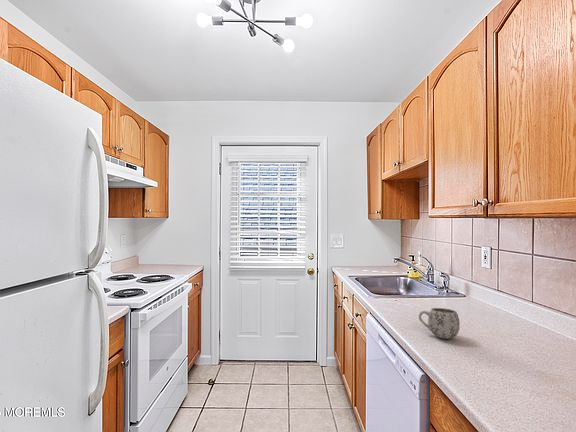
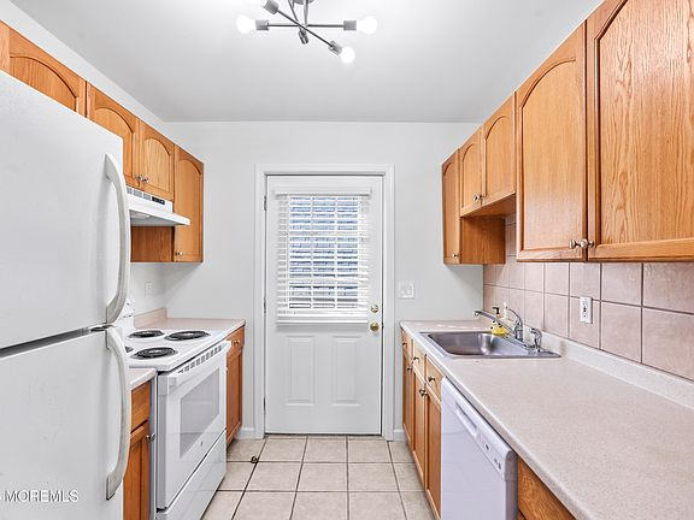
- mug (438, 322)
